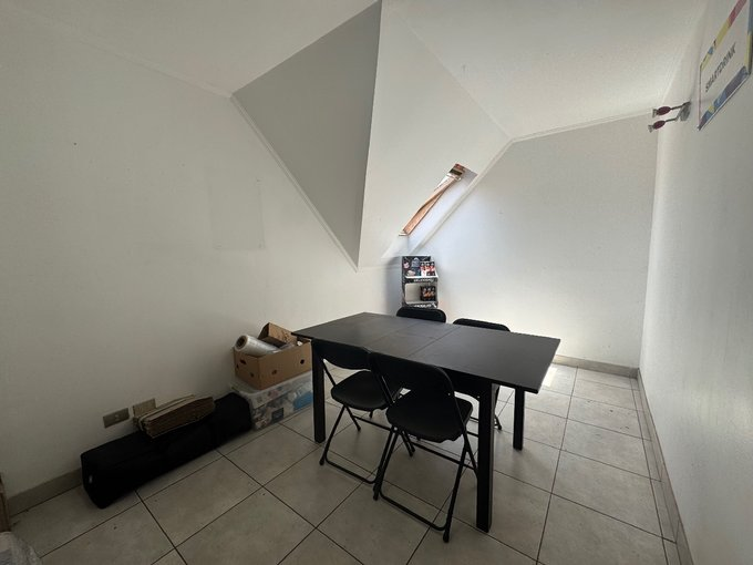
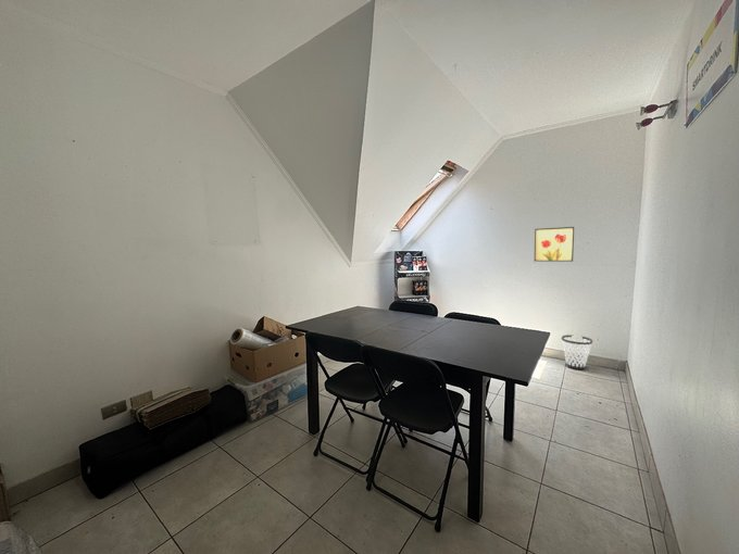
+ wall art (553, 244)
+ wastebasket (577, 352)
